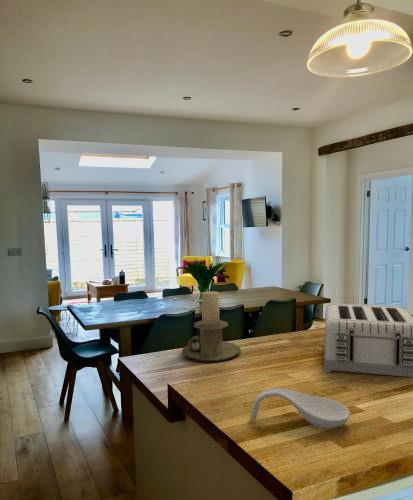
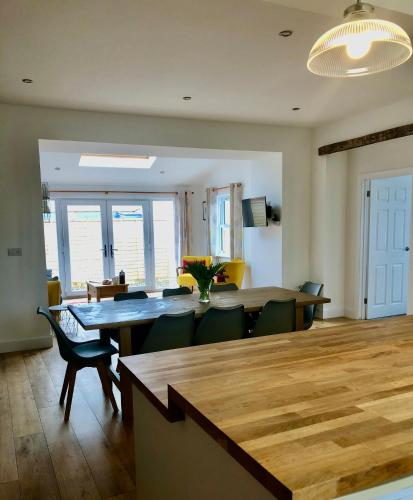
- candle holder (210, 322)
- toaster (369, 338)
- spoon rest (299, 406)
